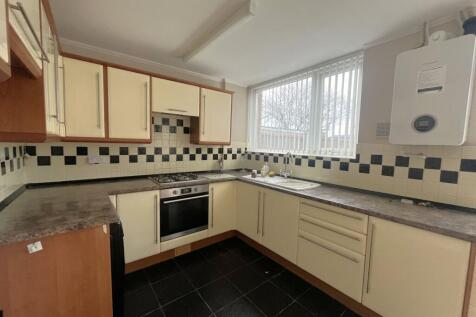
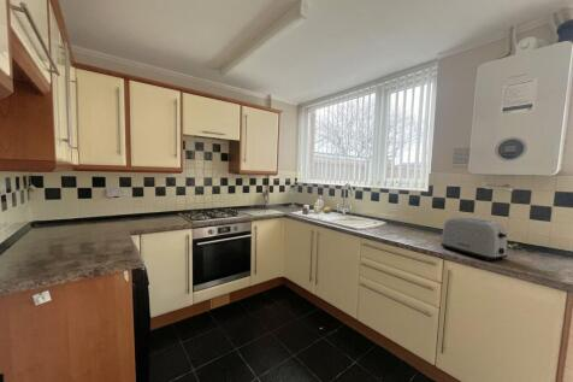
+ toaster (473, 236)
